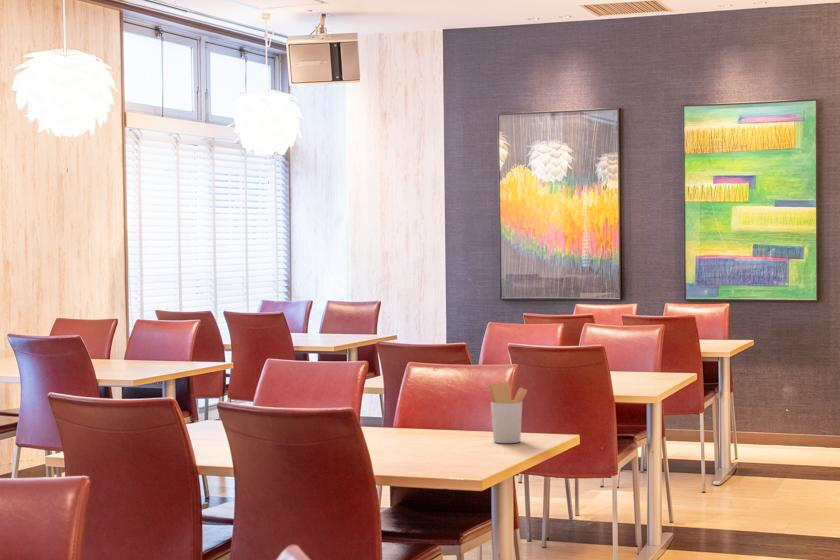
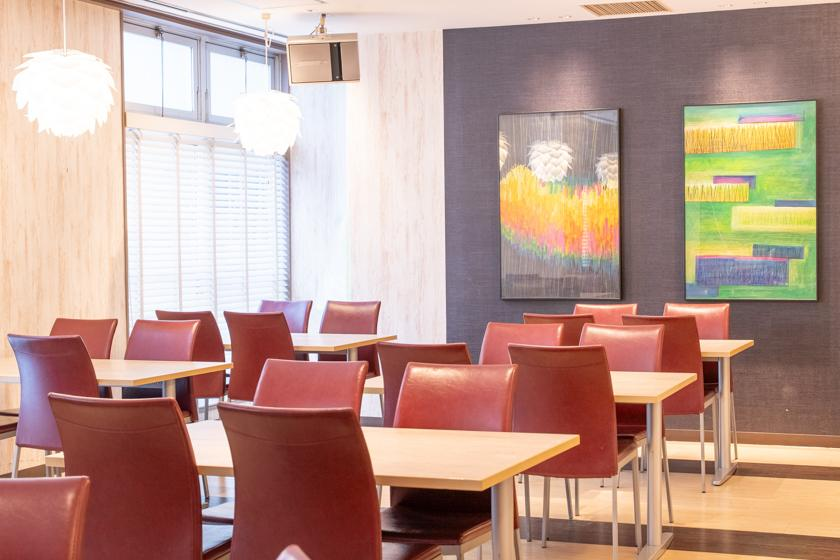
- utensil holder (504, 411)
